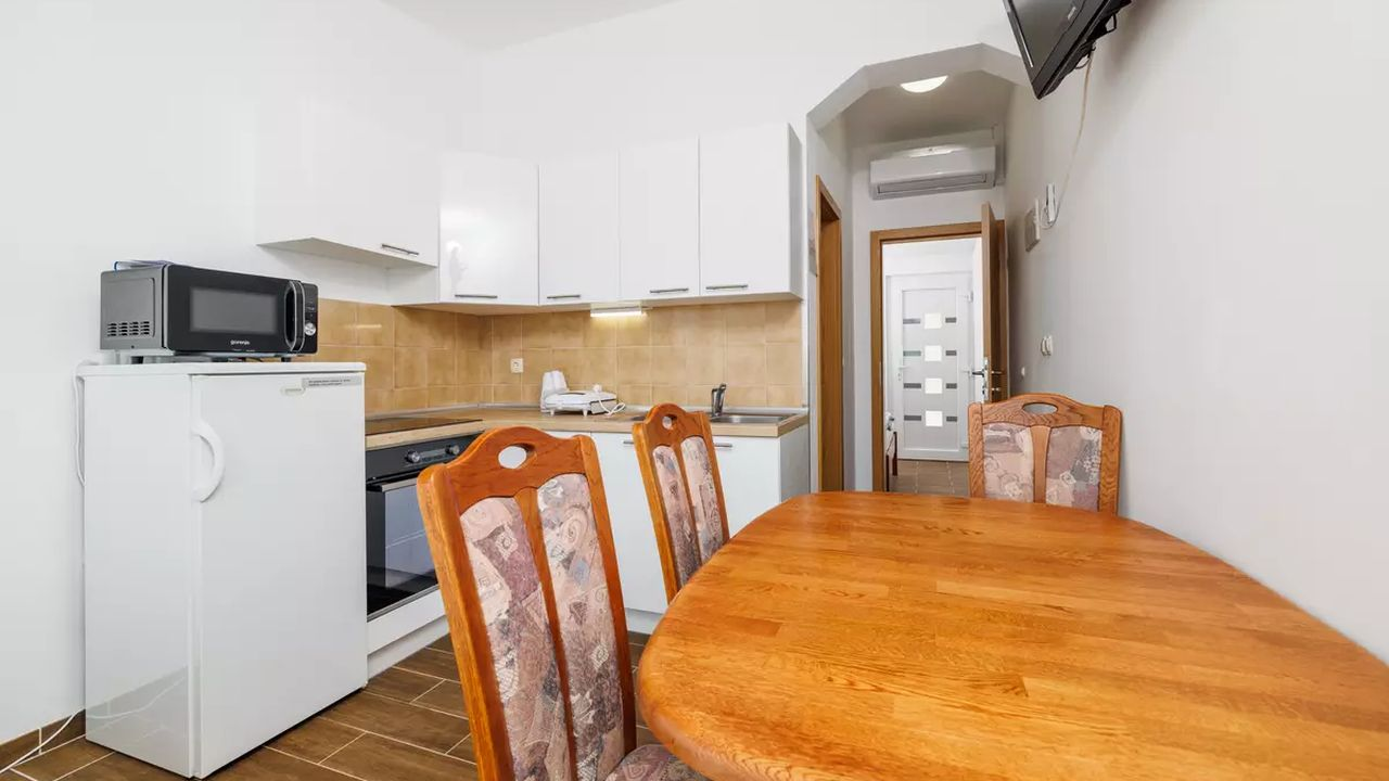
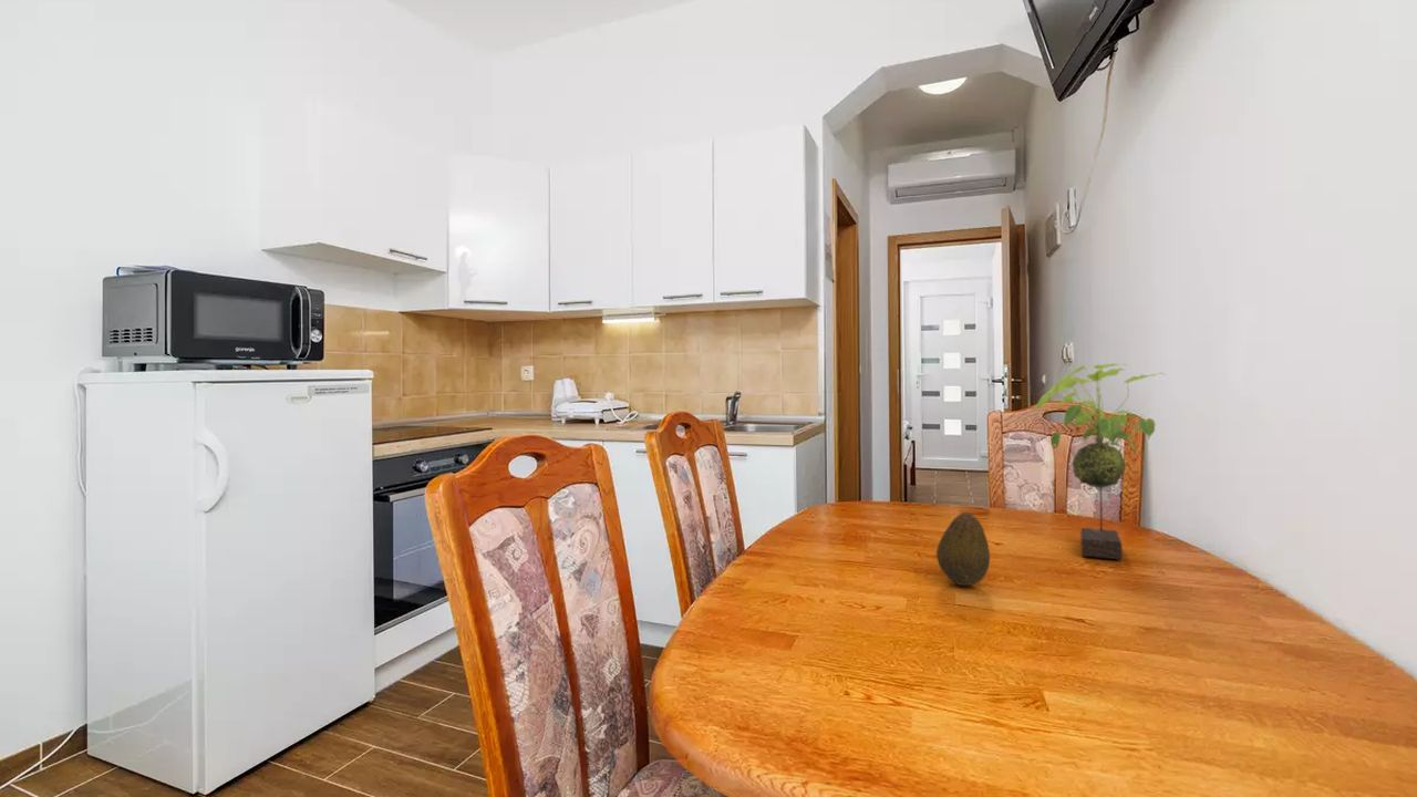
+ plant (1098, 448)
+ fruit (963, 548)
